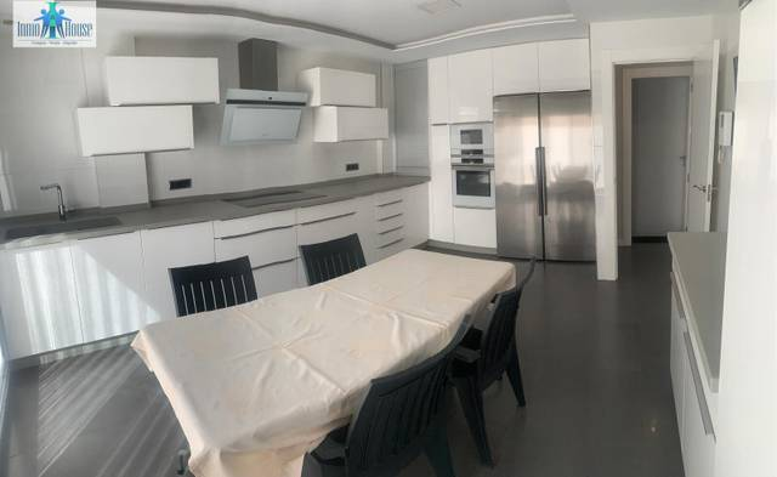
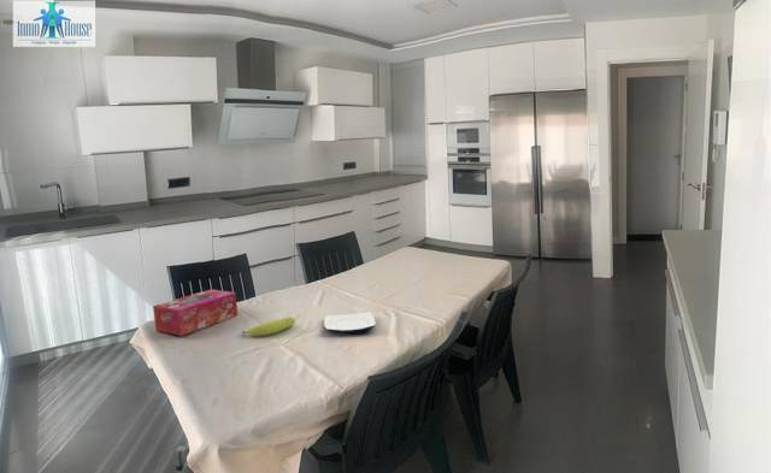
+ tissue box (196, 311)
+ fruit (271, 324)
+ plate (349, 323)
